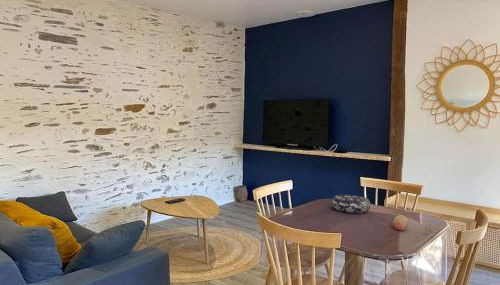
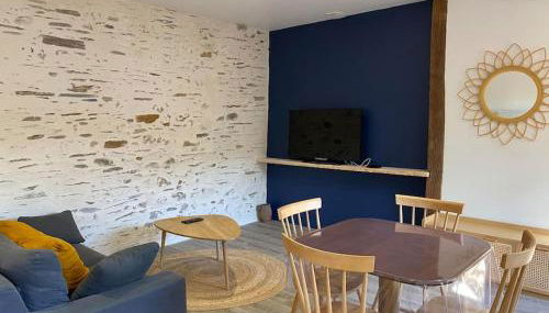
- decorative bowl (350, 203)
- fruit (400, 222)
